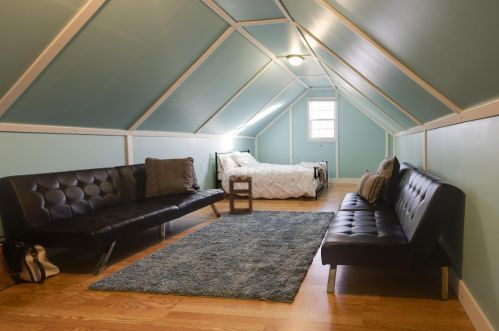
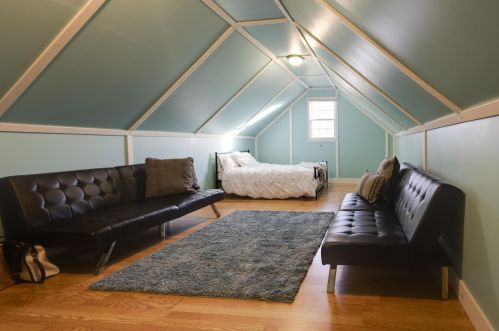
- nightstand (241, 193)
